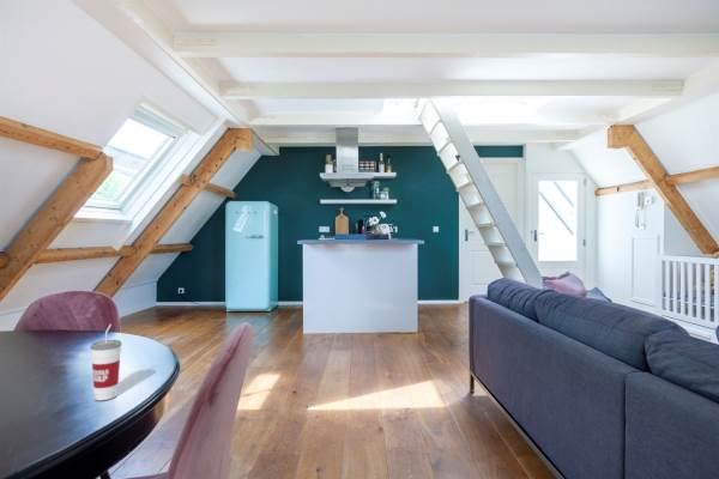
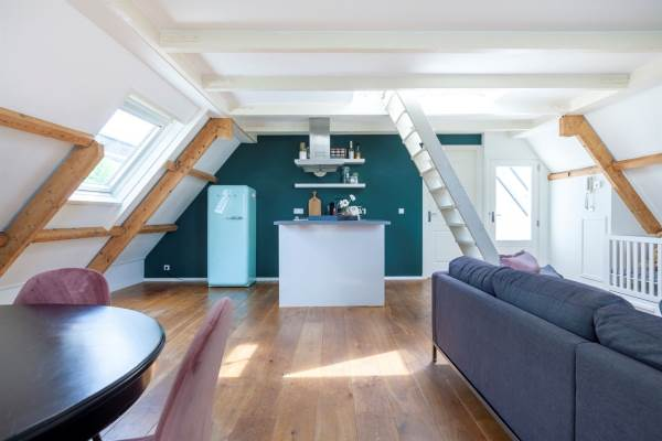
- cup (105, 360)
